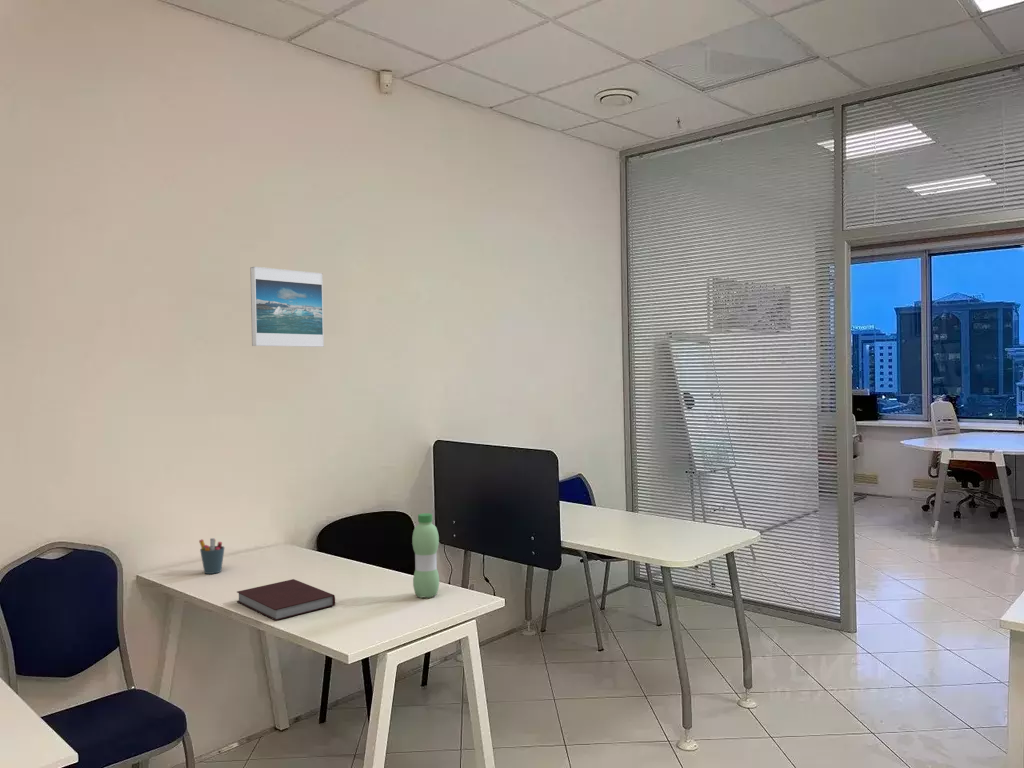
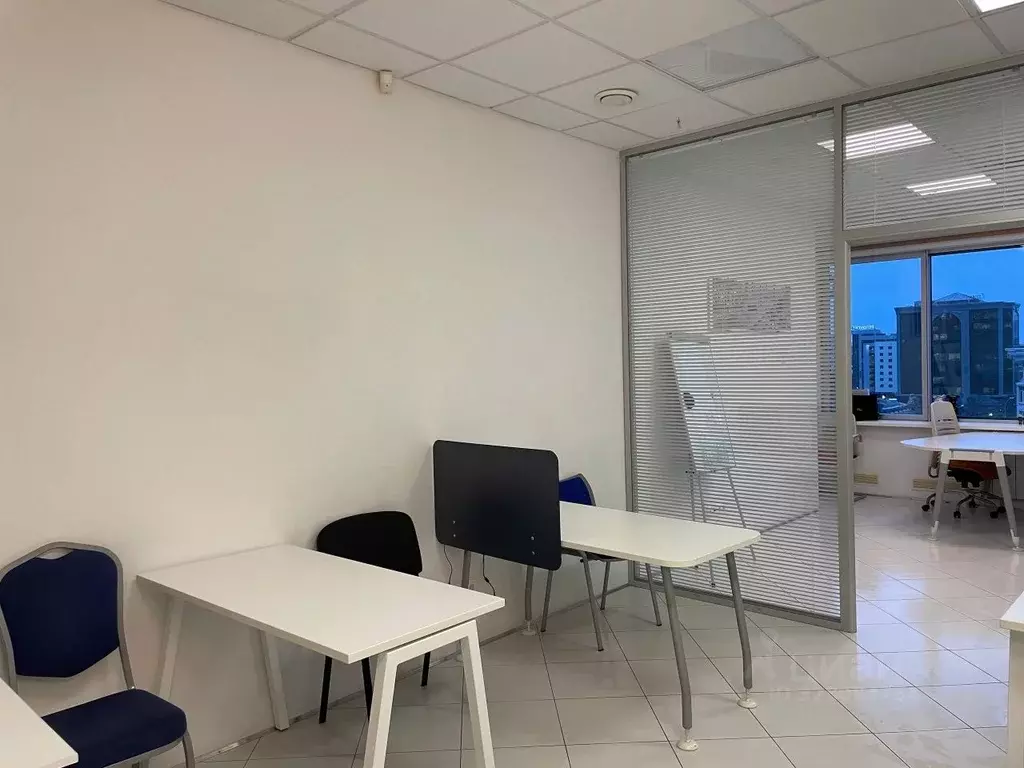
- pen holder (212, 553)
- notebook (285, 598)
- water bottle (425, 555)
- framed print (288, 308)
